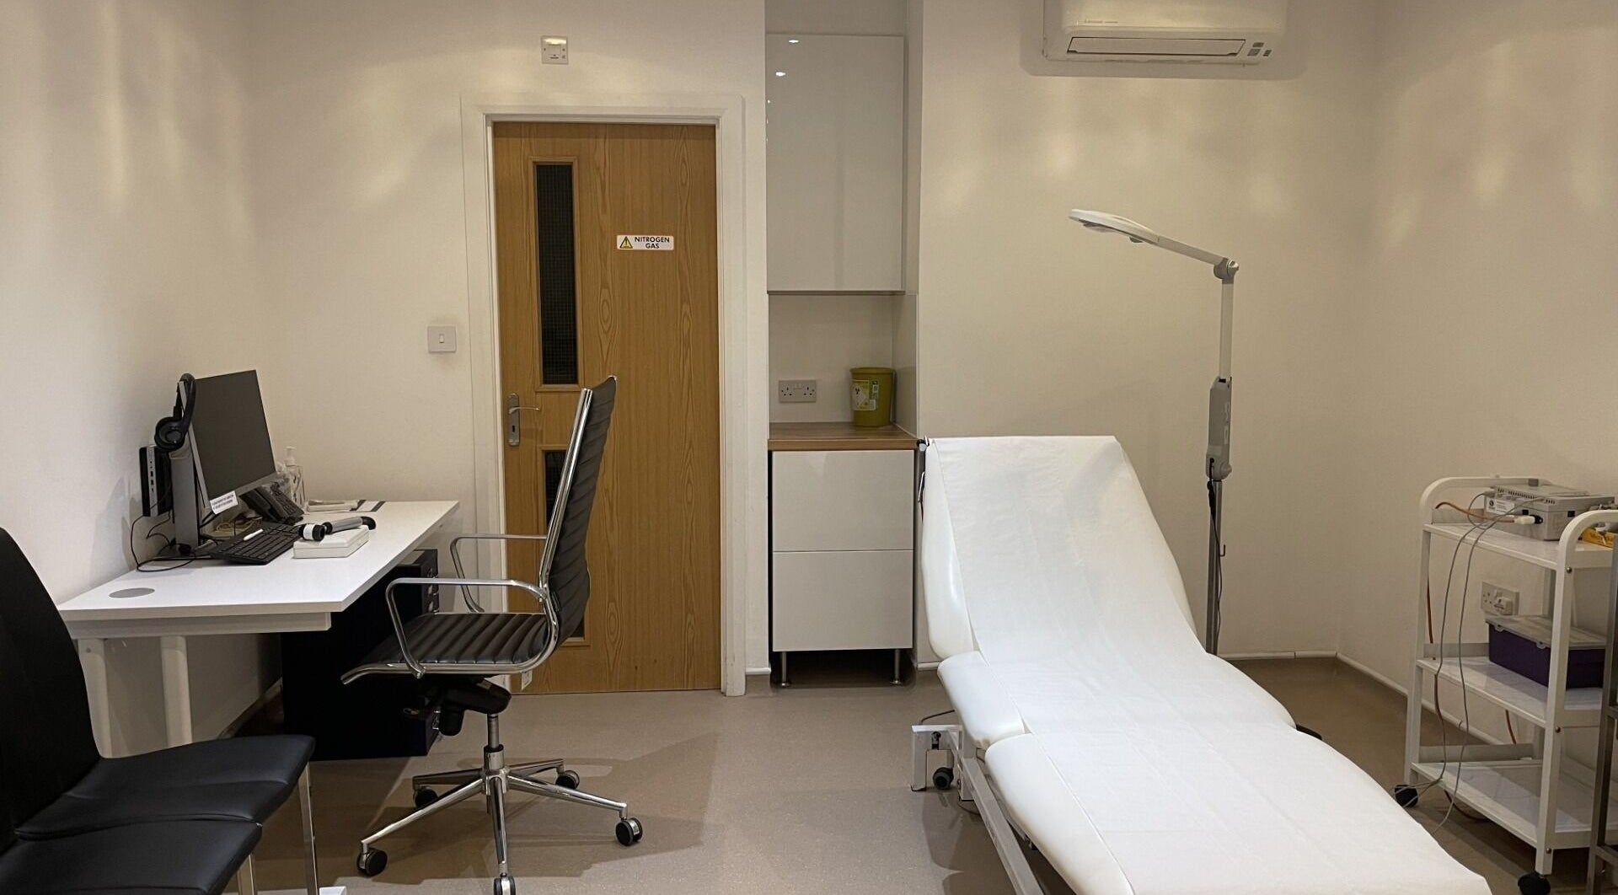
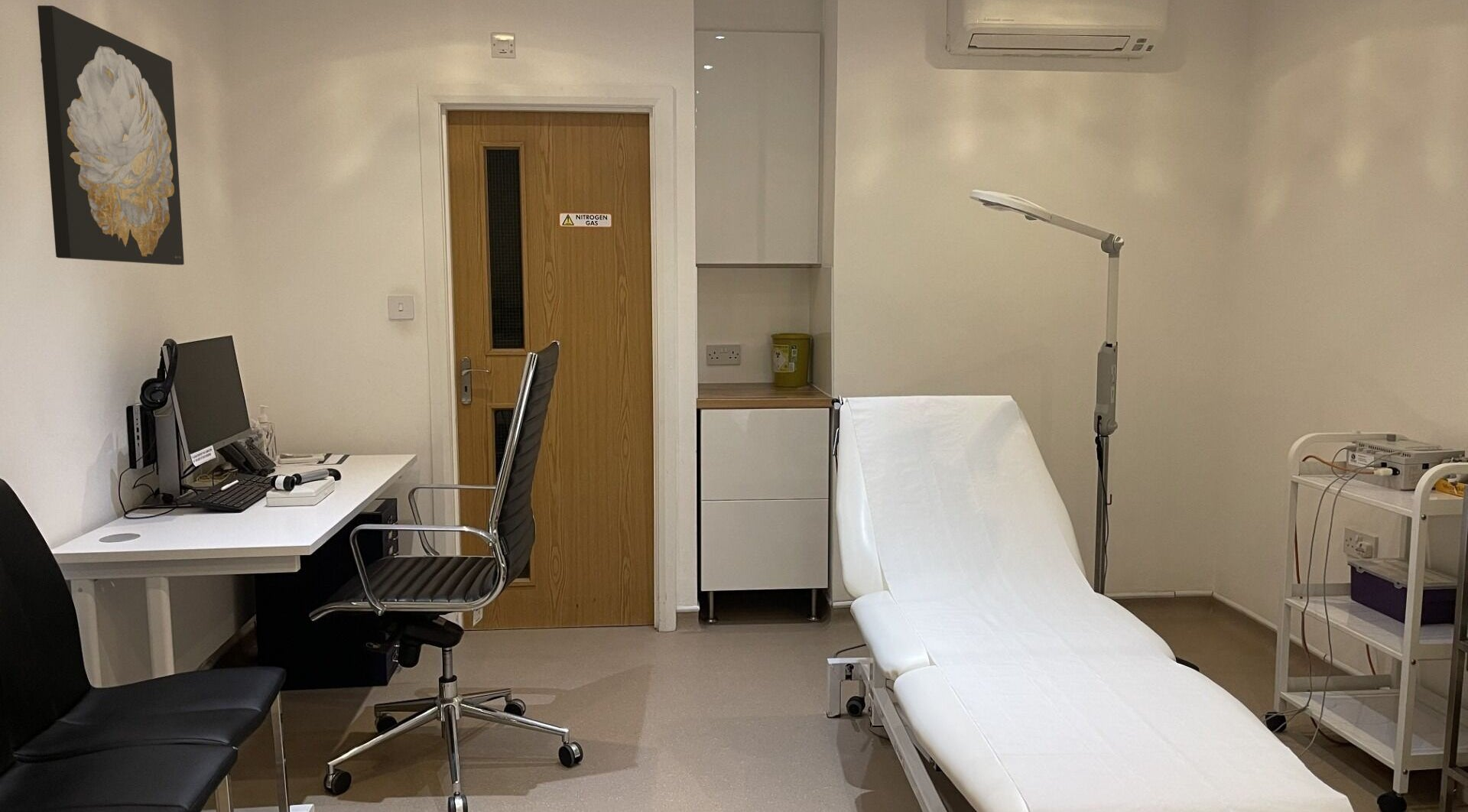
+ wall art (119, 150)
